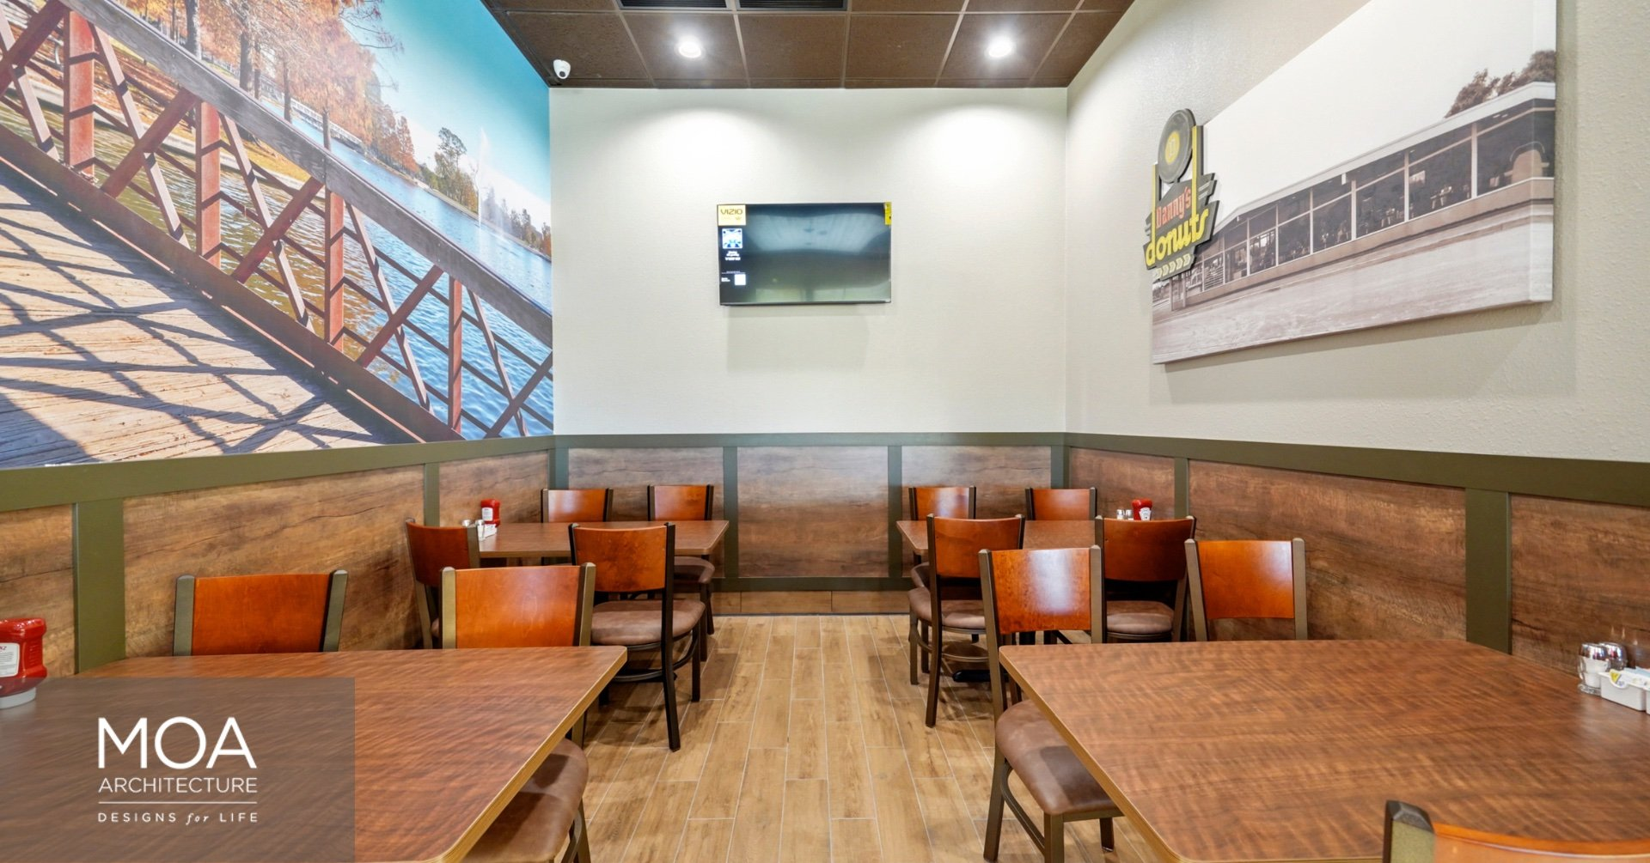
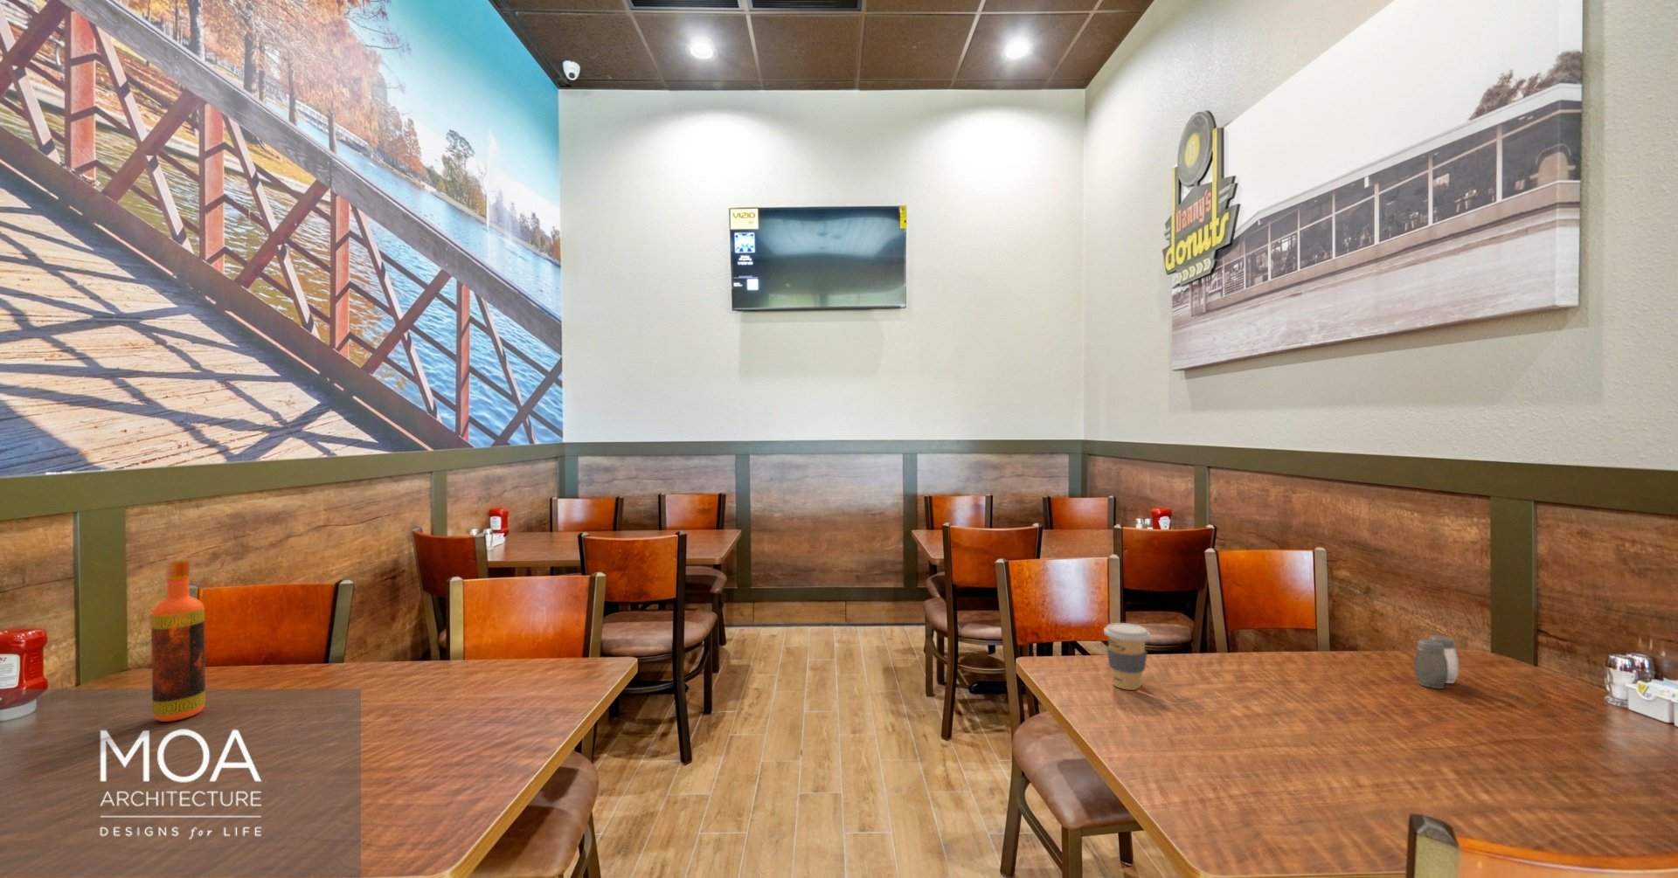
+ coffee cup (1126, 656)
+ salt and pepper shaker (1436, 660)
+ hot sauce (179, 637)
